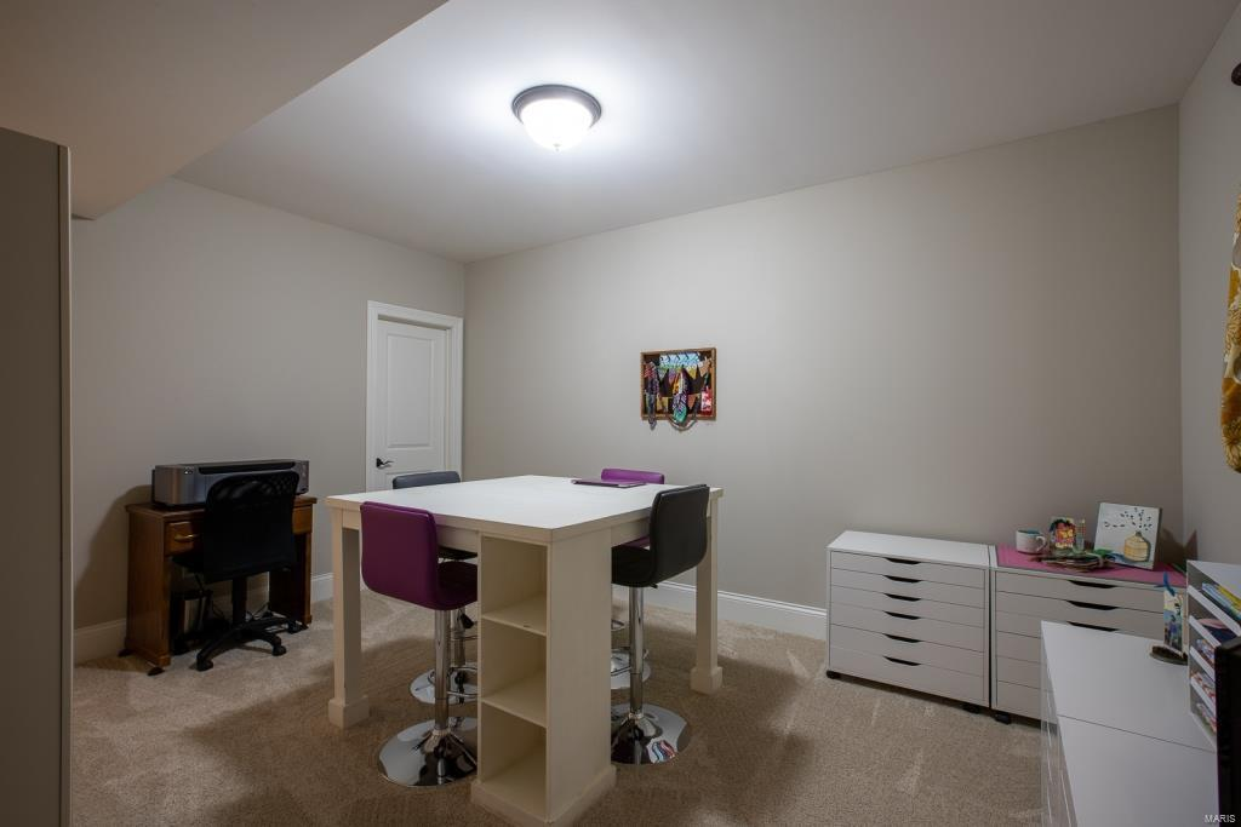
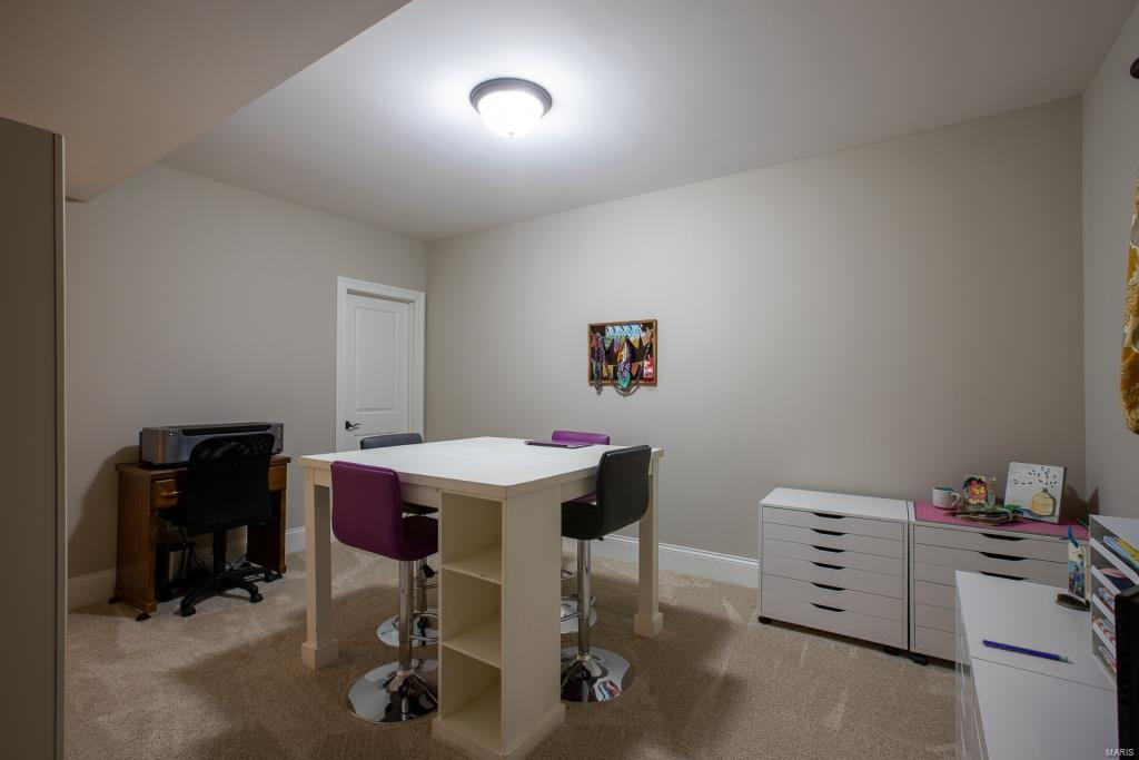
+ pen (1023, 650)
